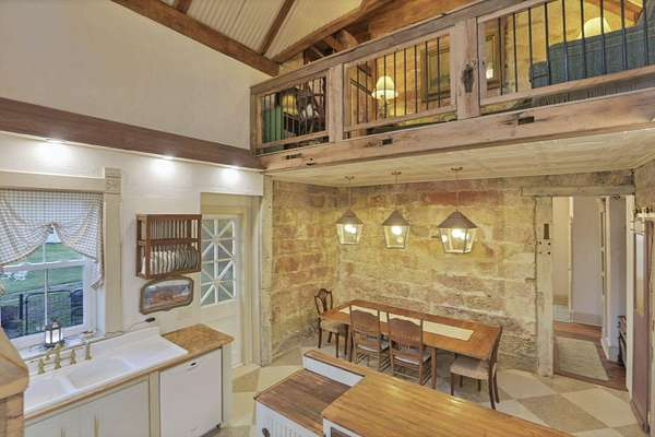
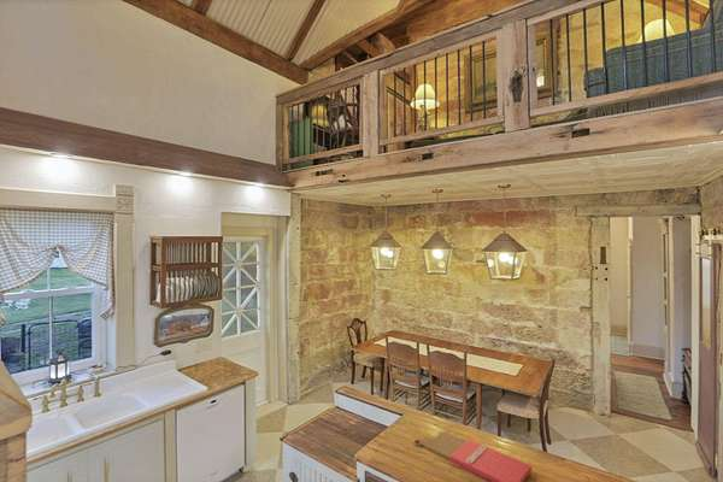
+ cutting board (468, 453)
